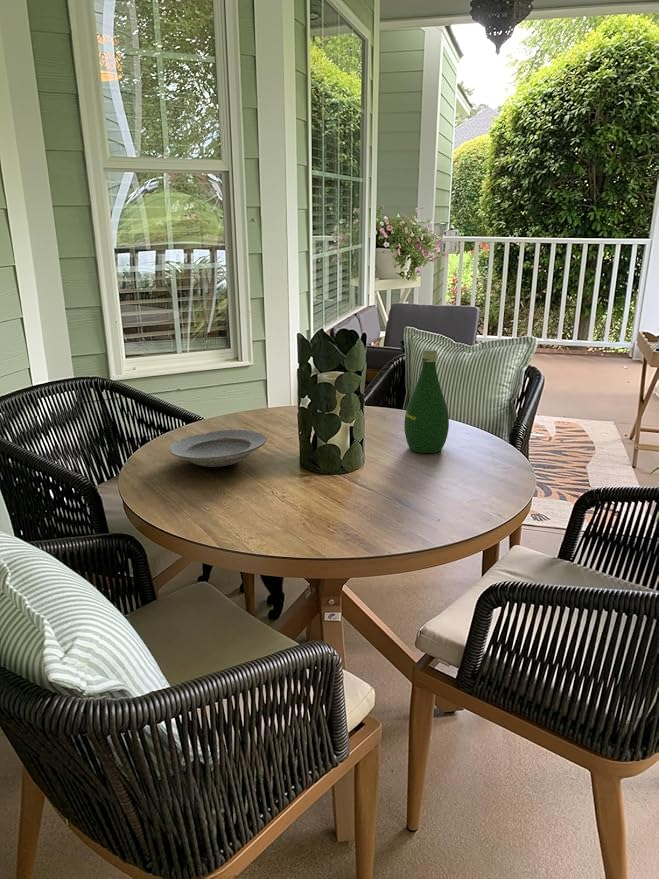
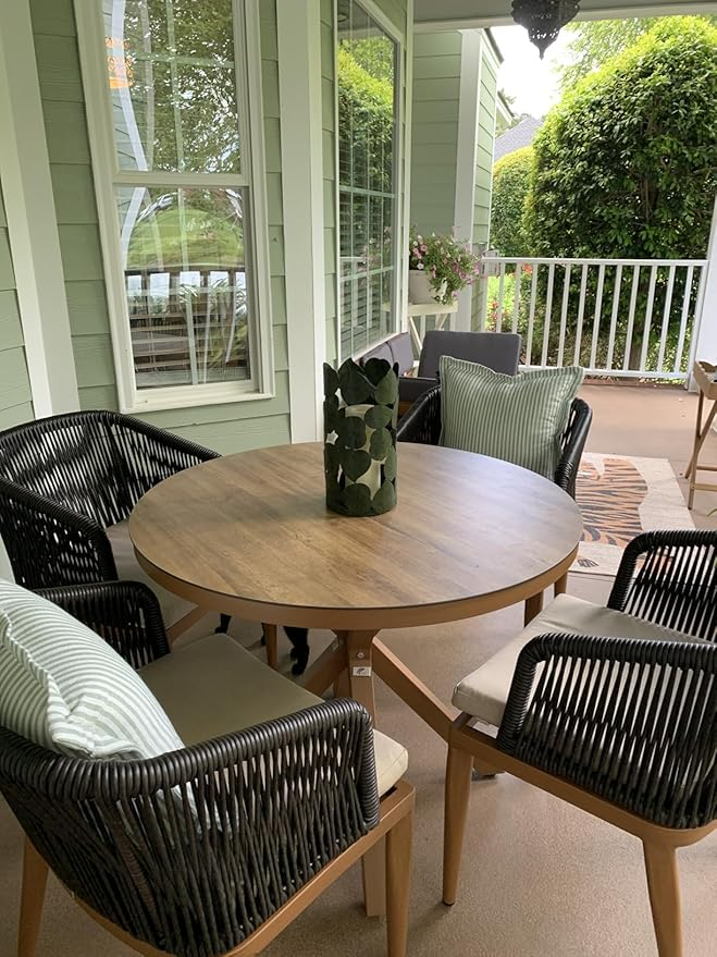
- plate (218, 450)
- bottle (427, 400)
